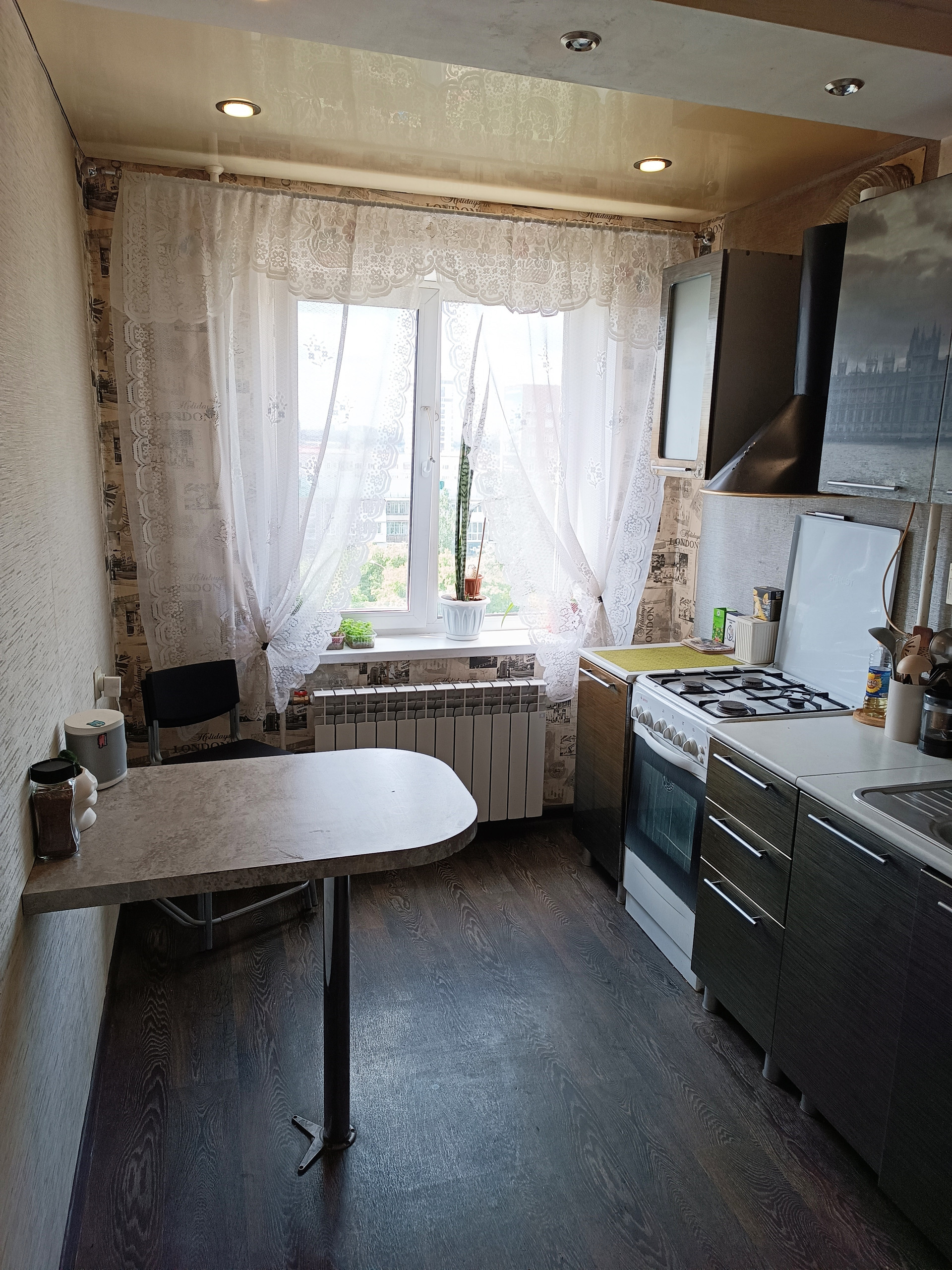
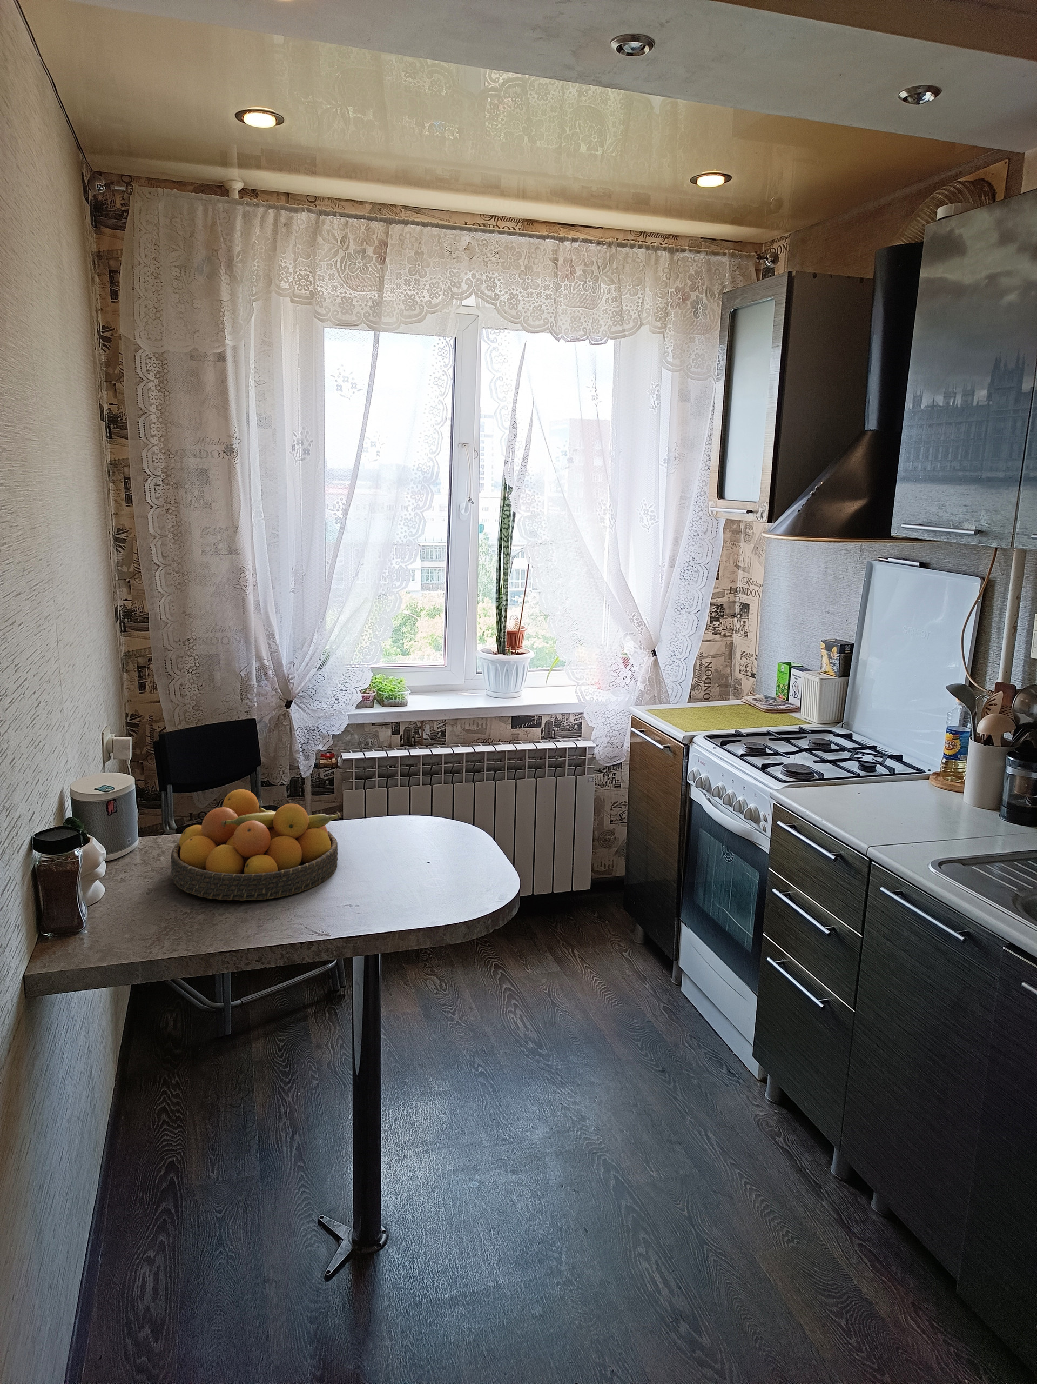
+ fruit bowl (256, 835)
